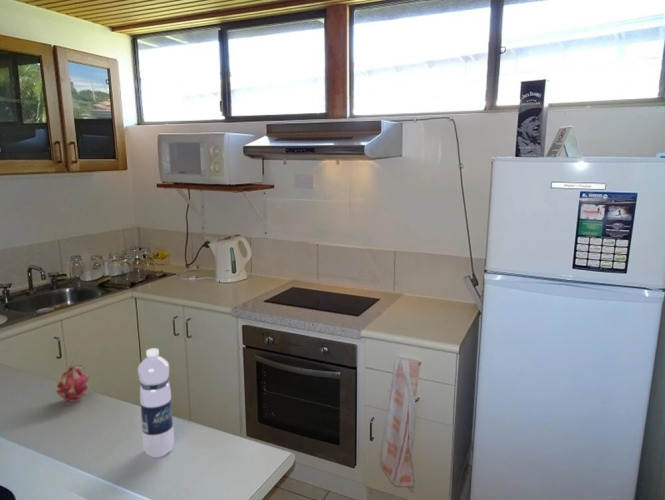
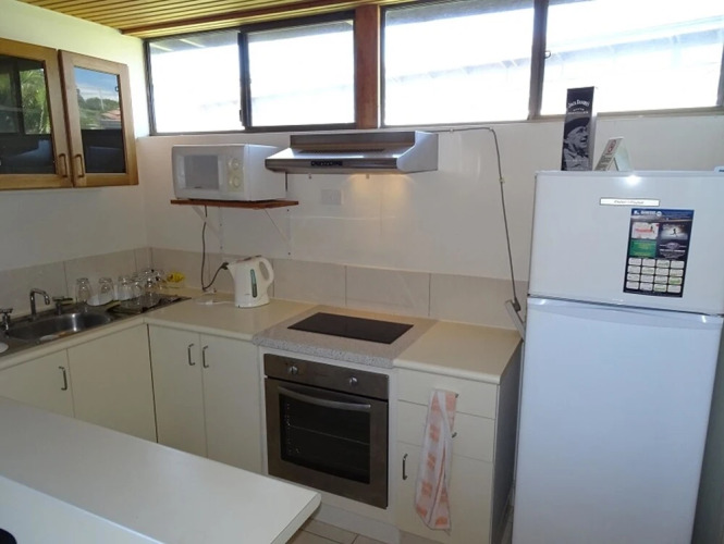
- fruit (73, 380)
- water bottle (156, 401)
